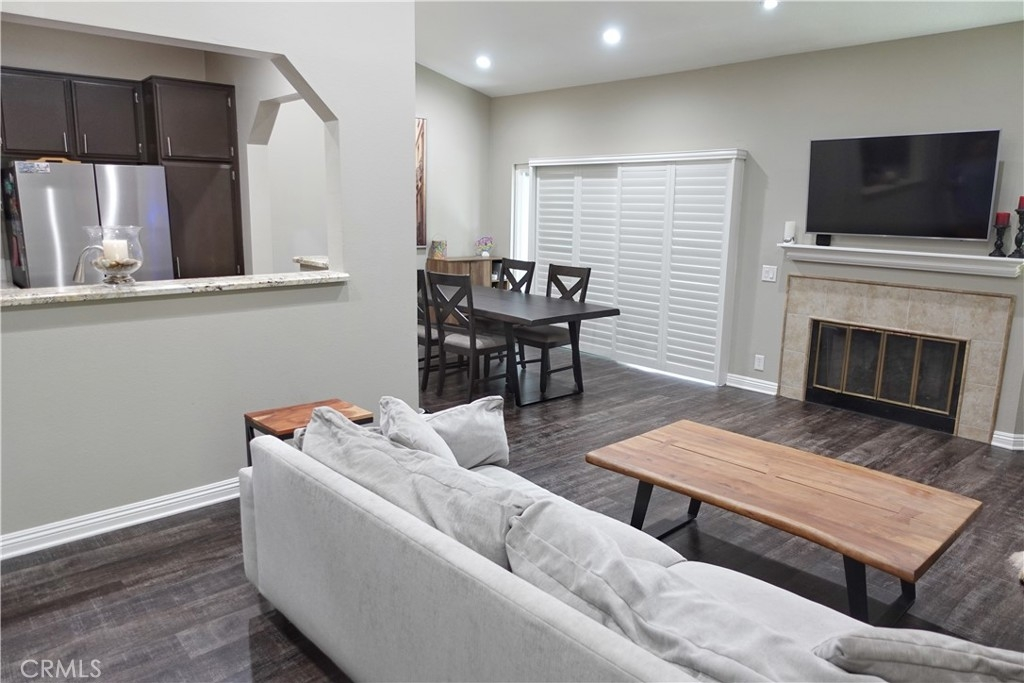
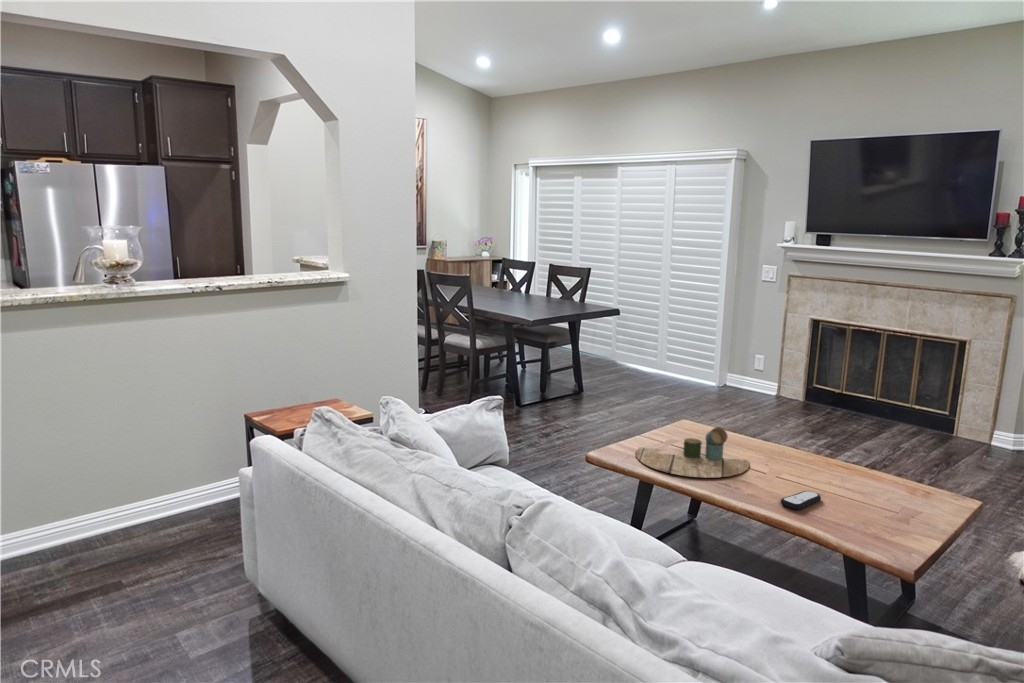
+ decorative tray (692, 441)
+ remote control (801, 499)
